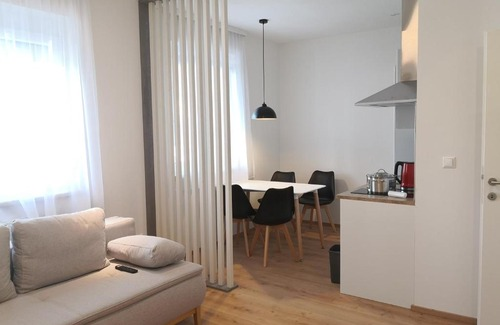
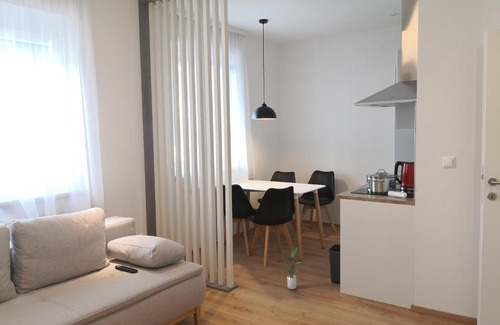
+ potted plant (291, 268)
